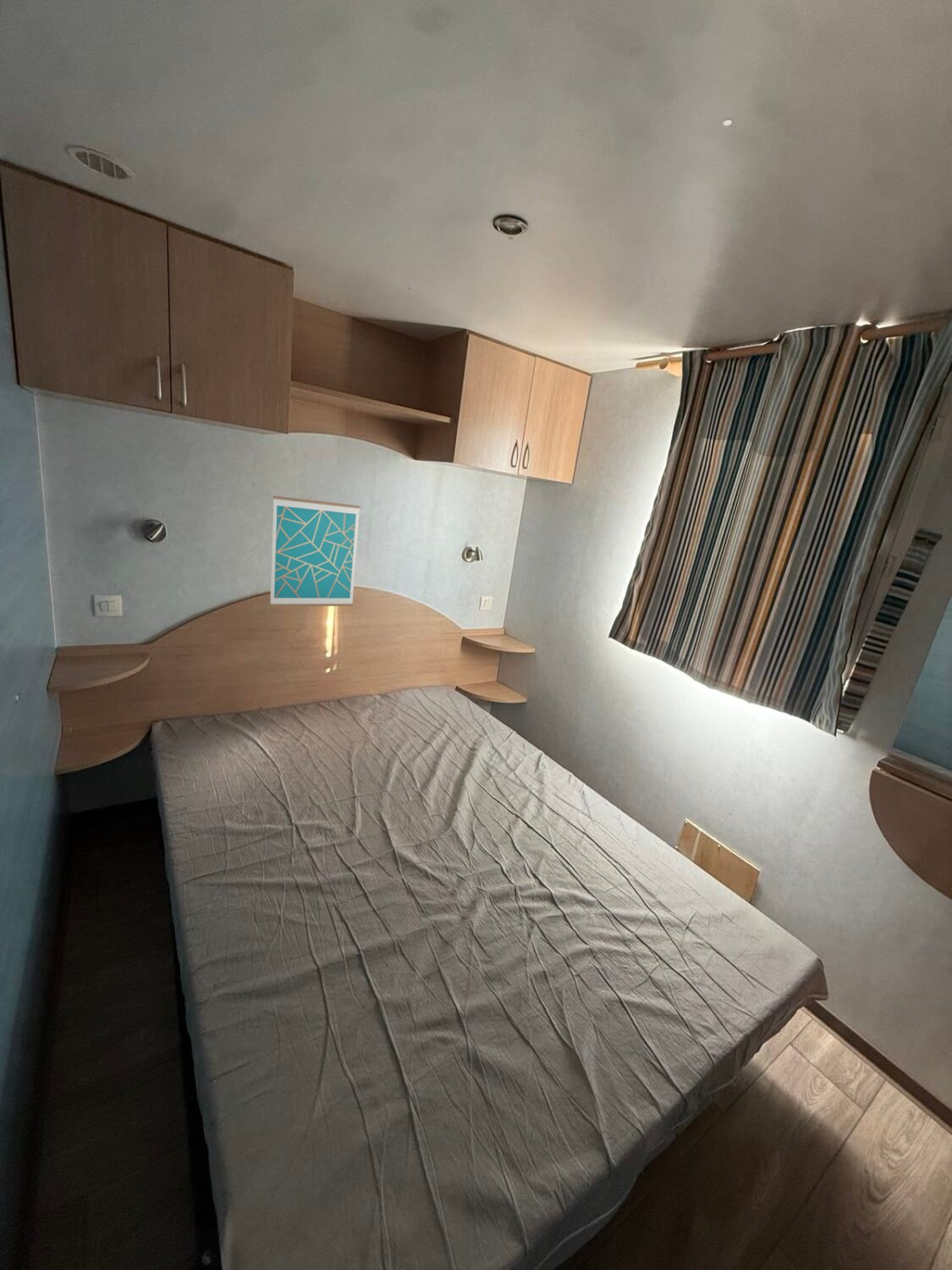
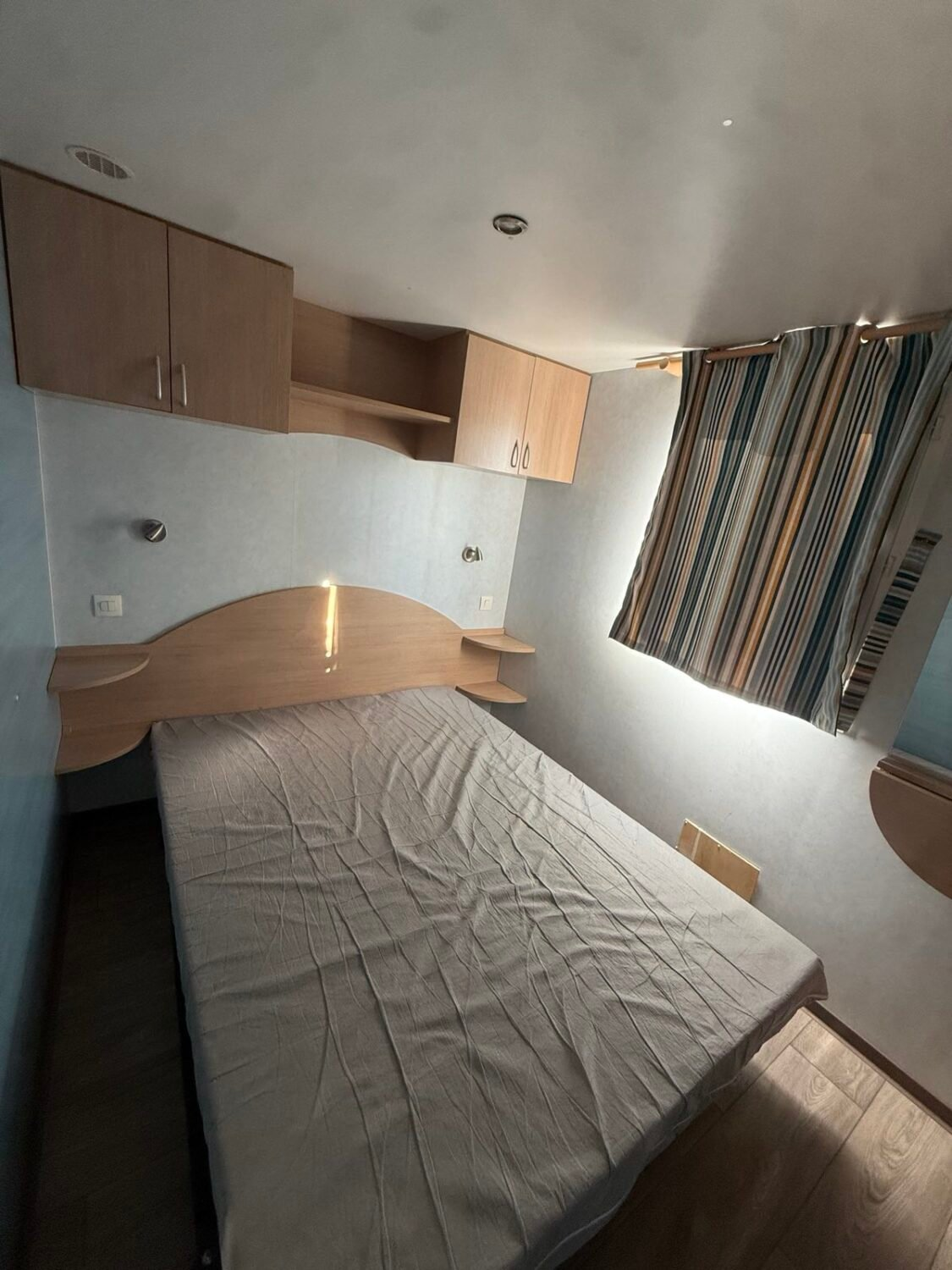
- wall art (316, 555)
